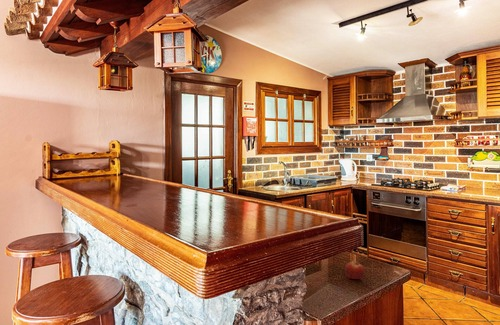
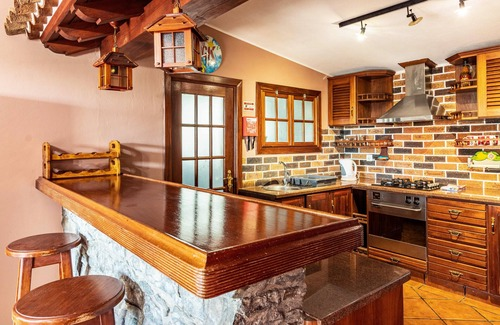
- fruit (354, 270)
